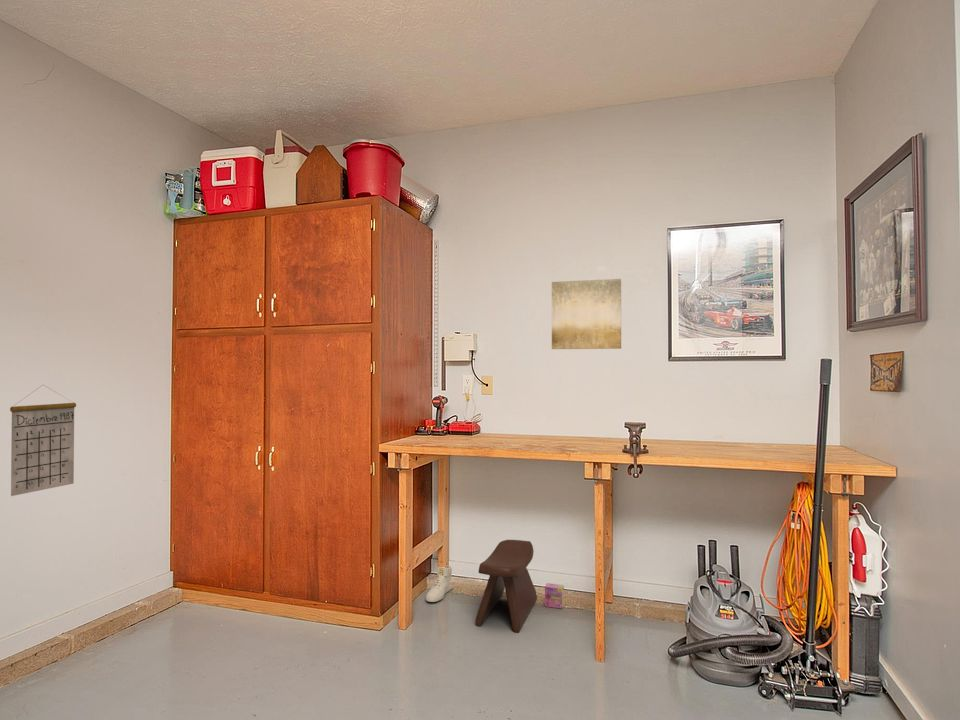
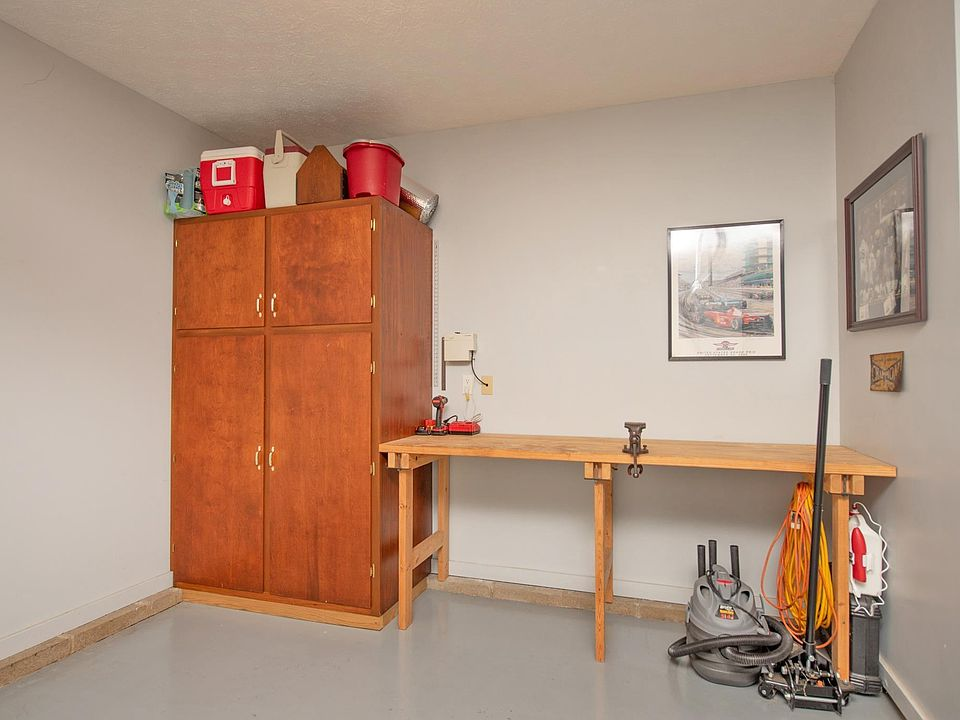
- stool (507, 582)
- wall art (586, 314)
- calendar (44, 436)
- box (554, 595)
- sneaker (438, 581)
